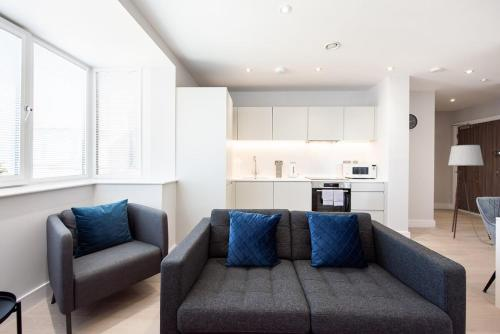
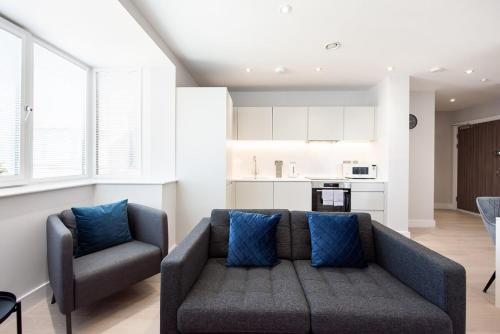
- floor lamp (466, 191)
